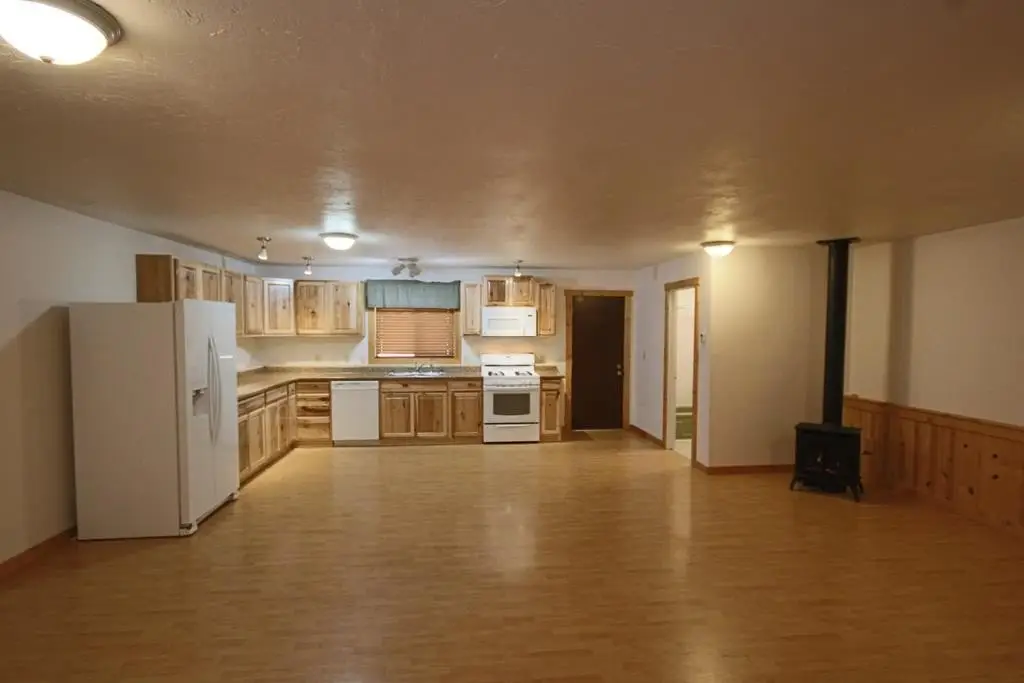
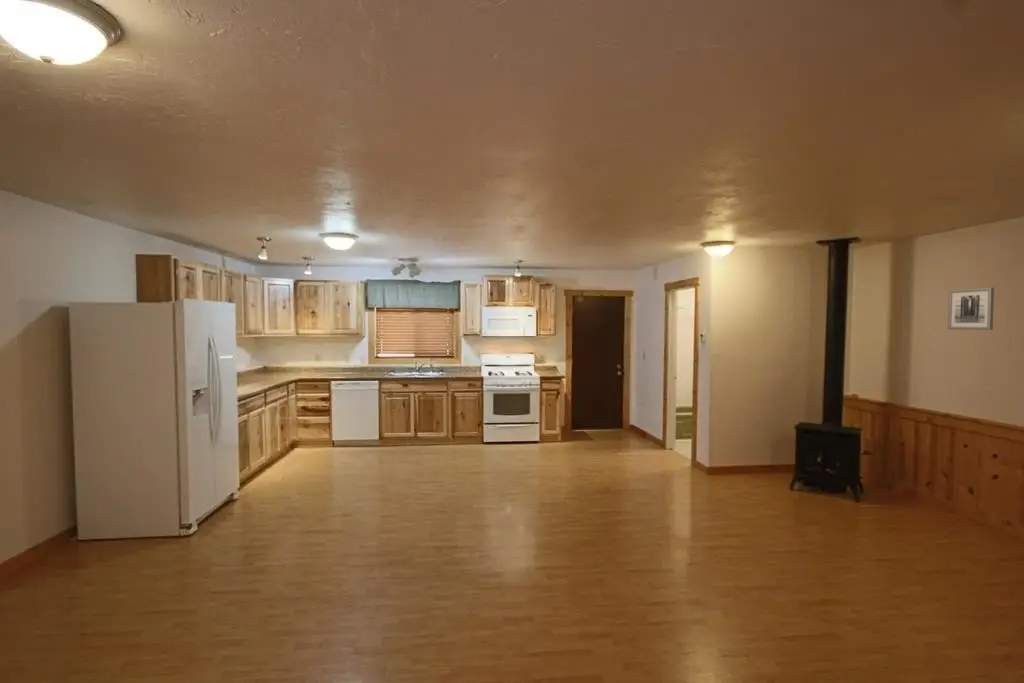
+ wall art (969, 309)
